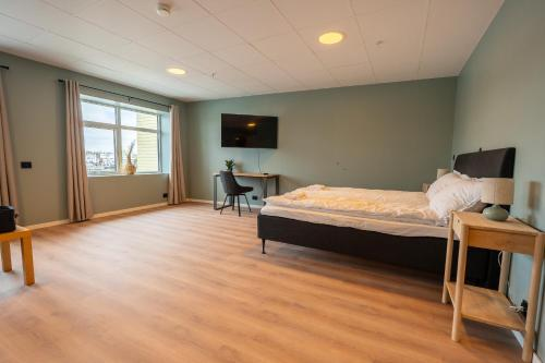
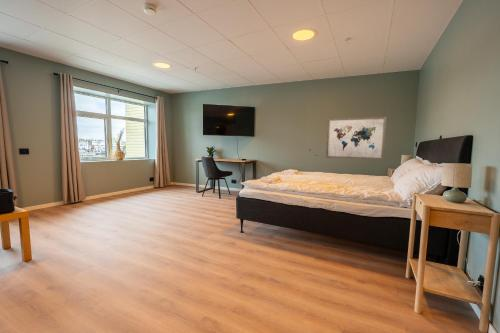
+ wall art (354, 138)
